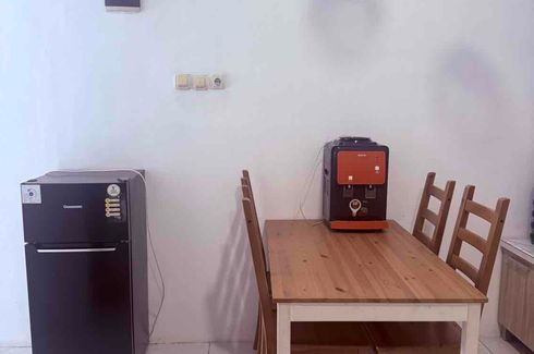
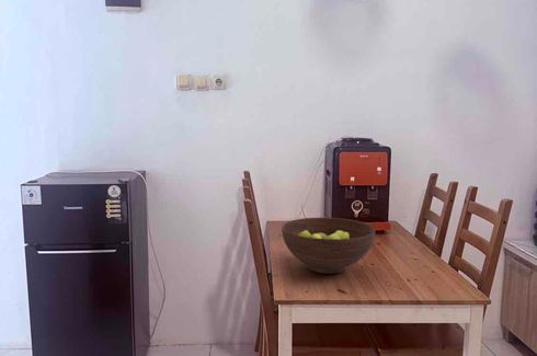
+ fruit bowl (327, 248)
